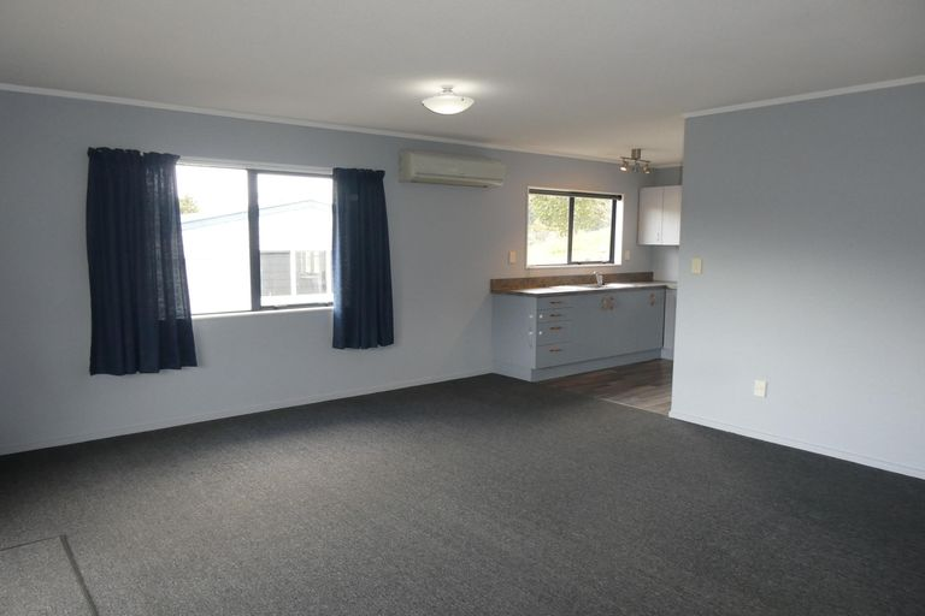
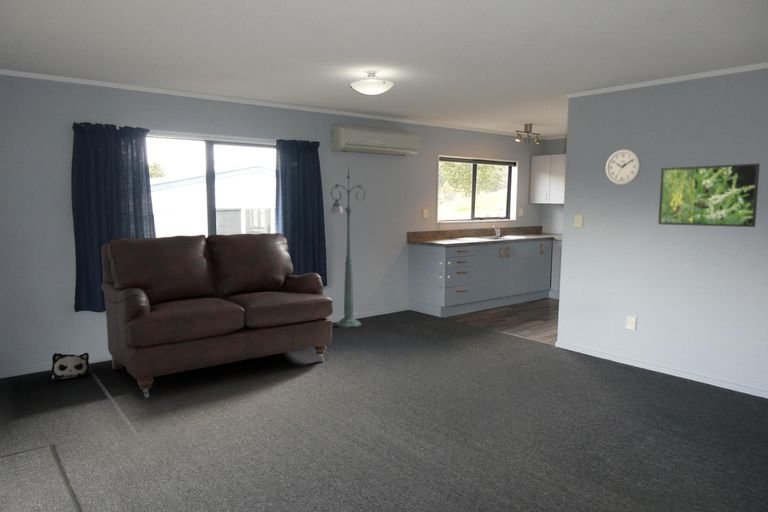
+ floor lamp (348, 243)
+ sofa (217, 299)
+ wall clock (622, 167)
+ plush toy (69, 361)
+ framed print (705, 195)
